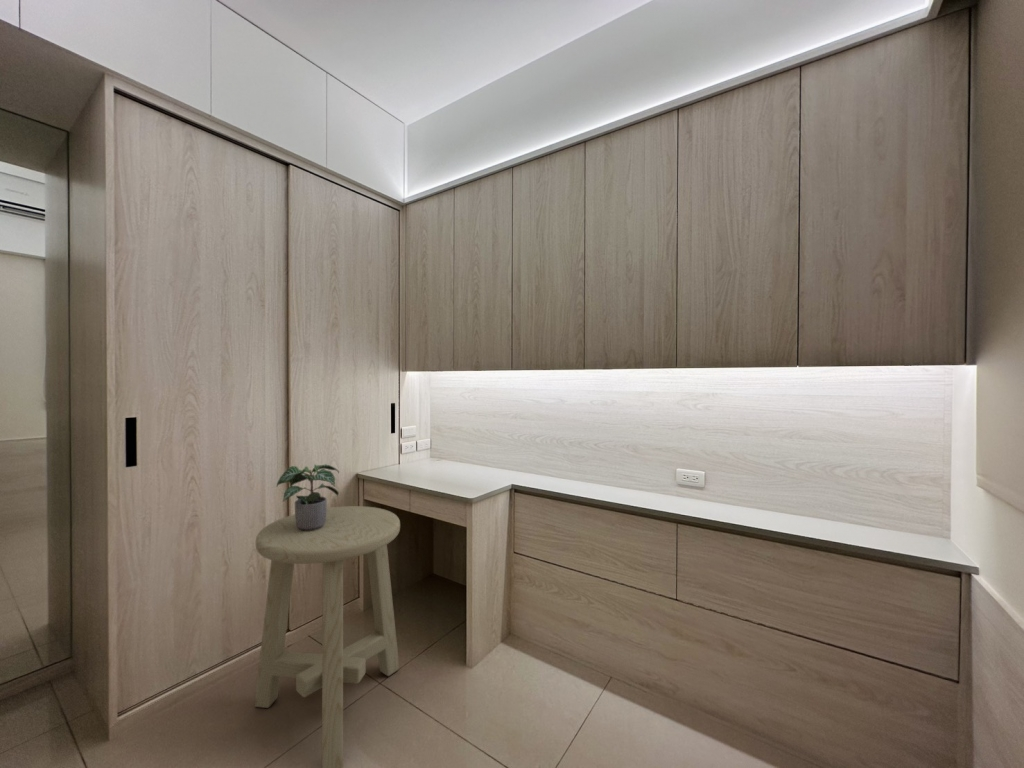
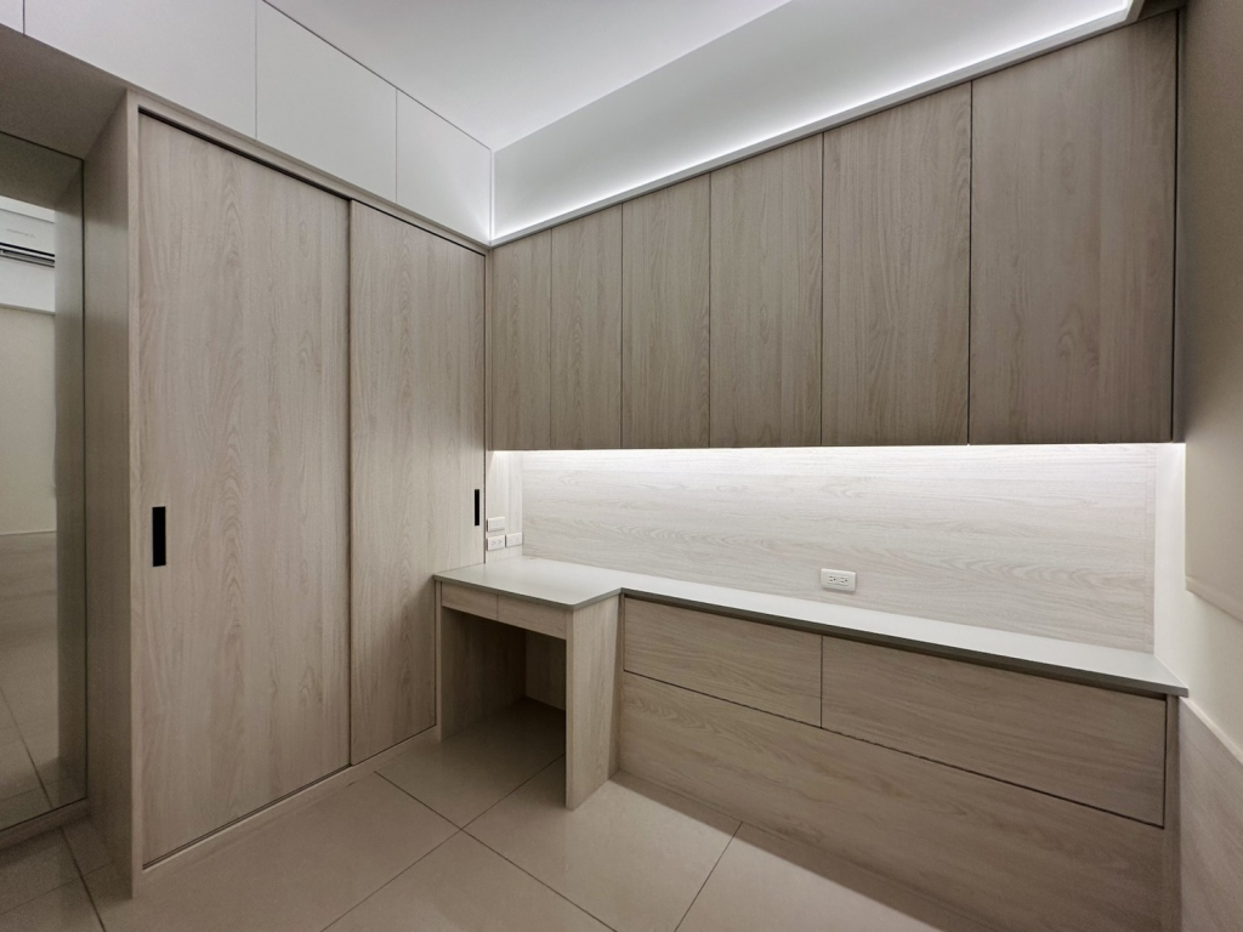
- stool (337, 614)
- potted plant (310, 495)
